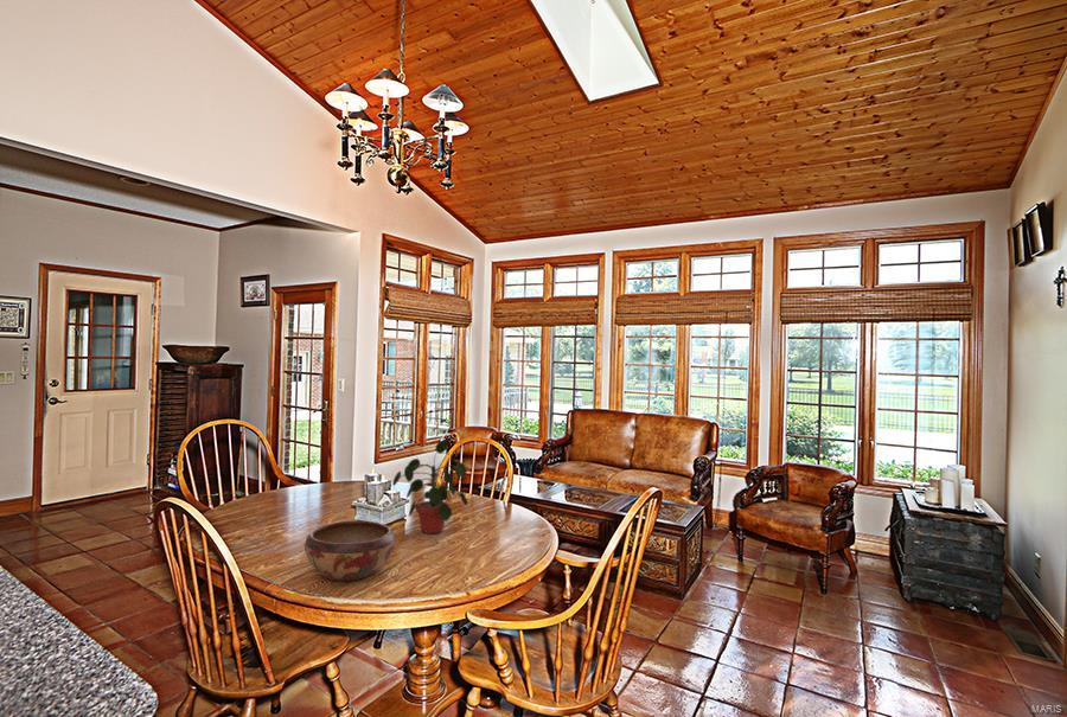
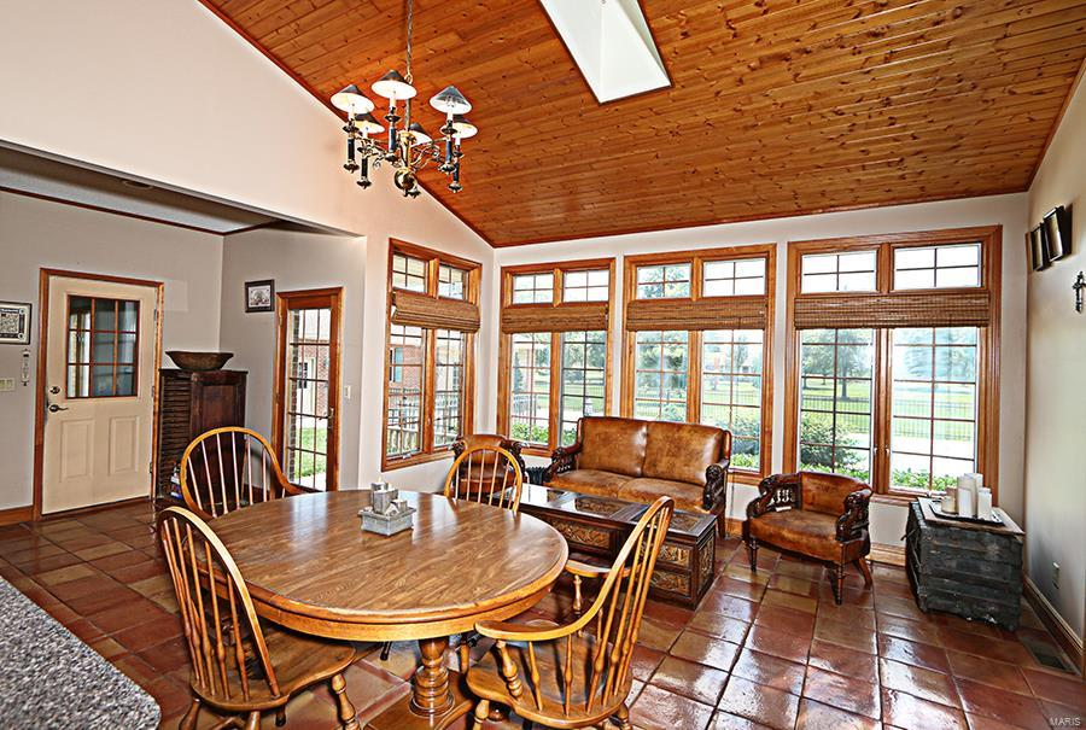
- potted plant (432, 485)
- decorative bowl (350, 551)
